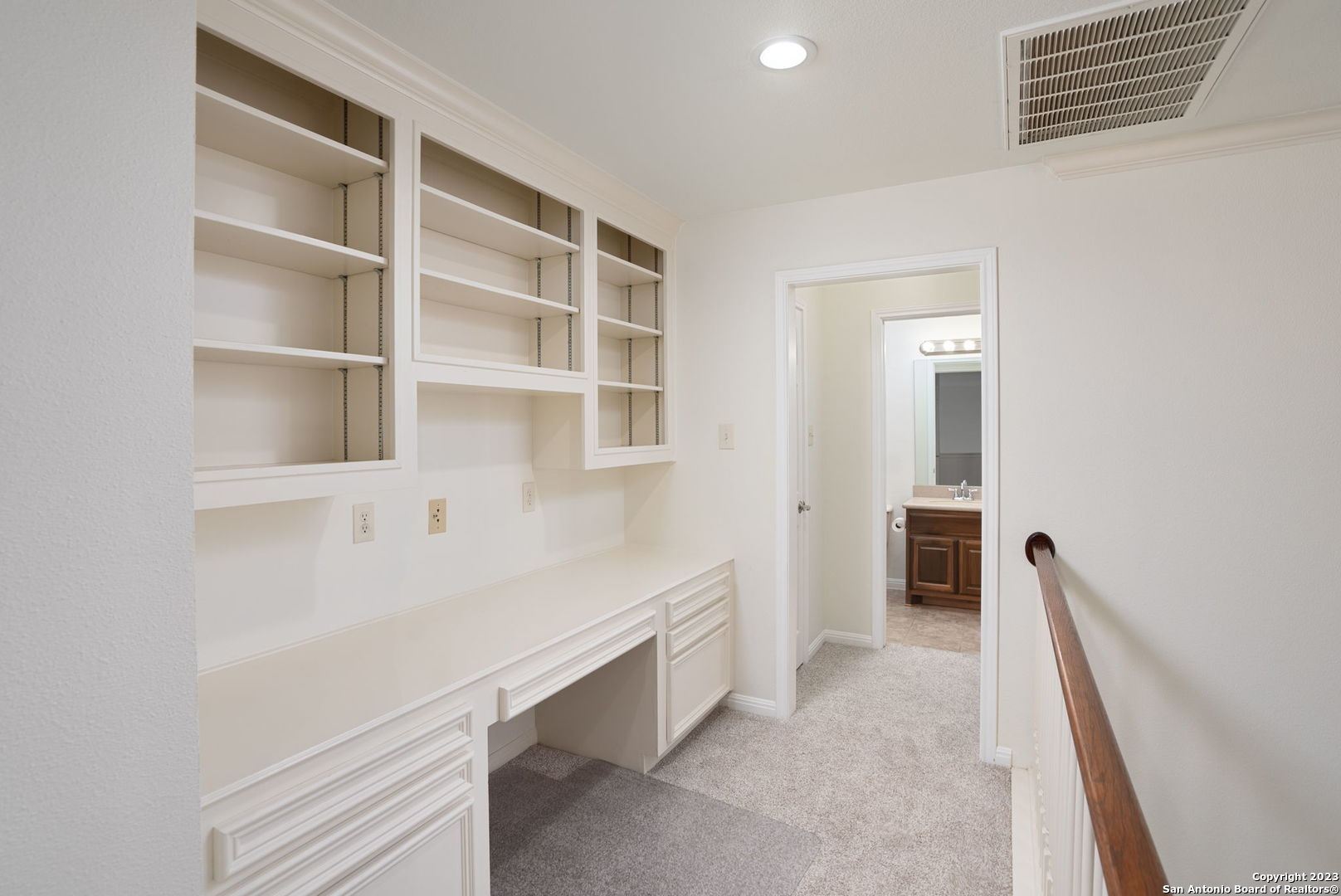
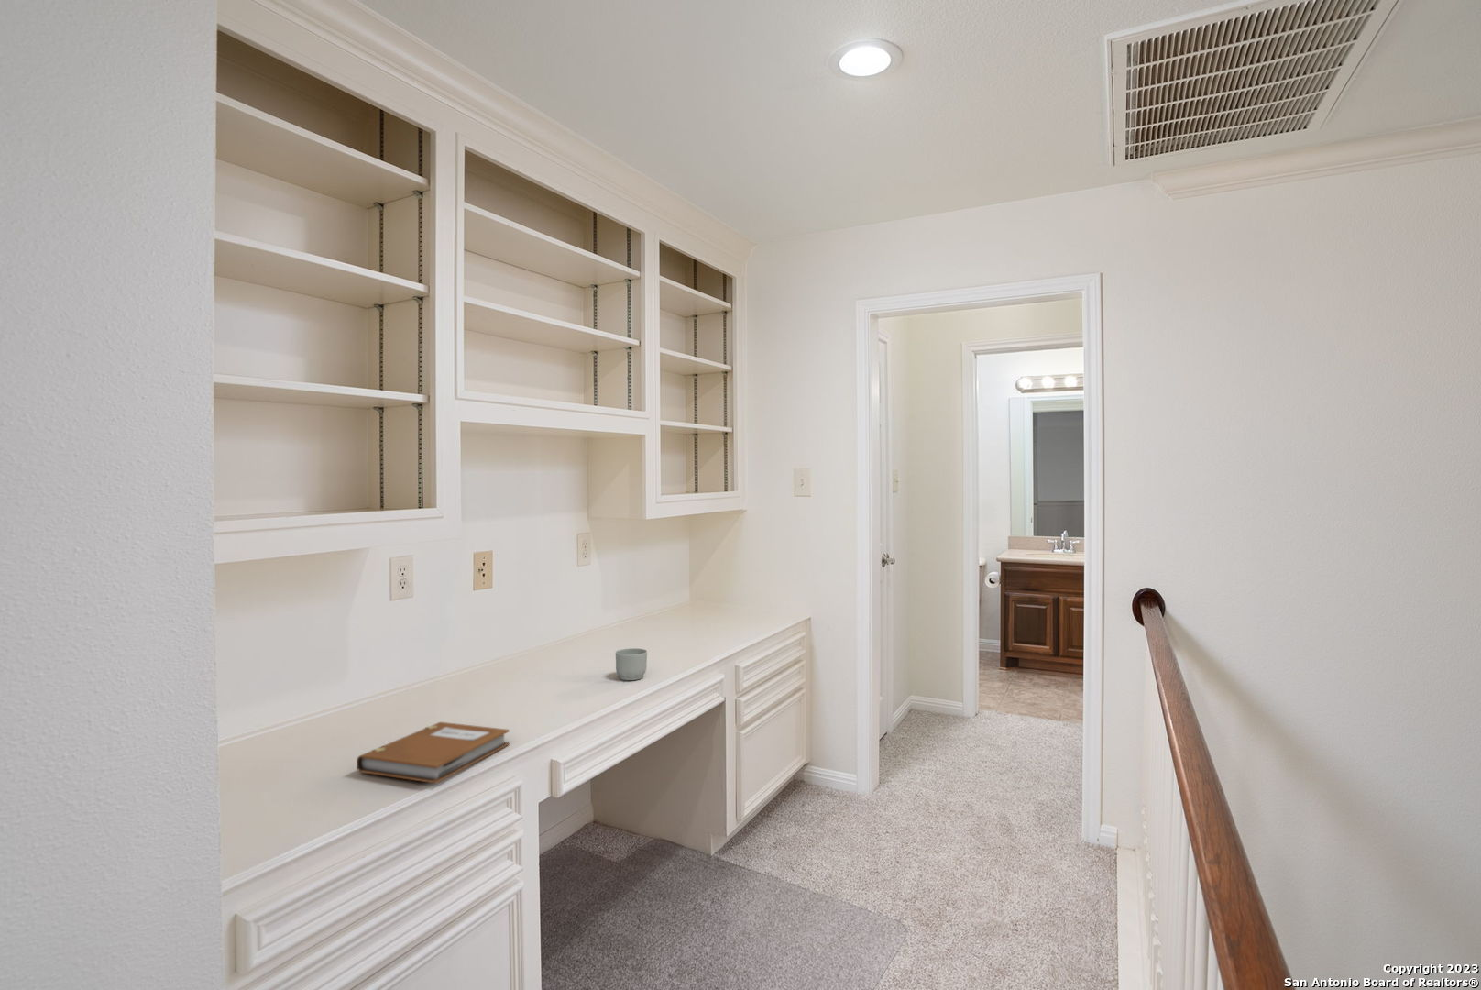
+ mug (633, 663)
+ notebook (438, 748)
